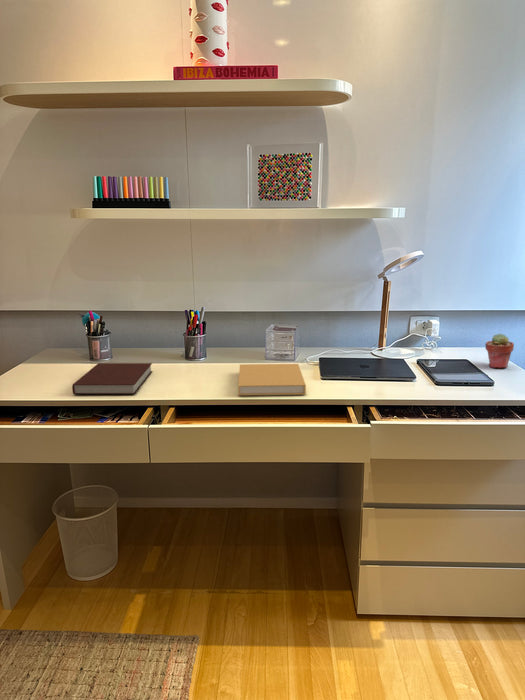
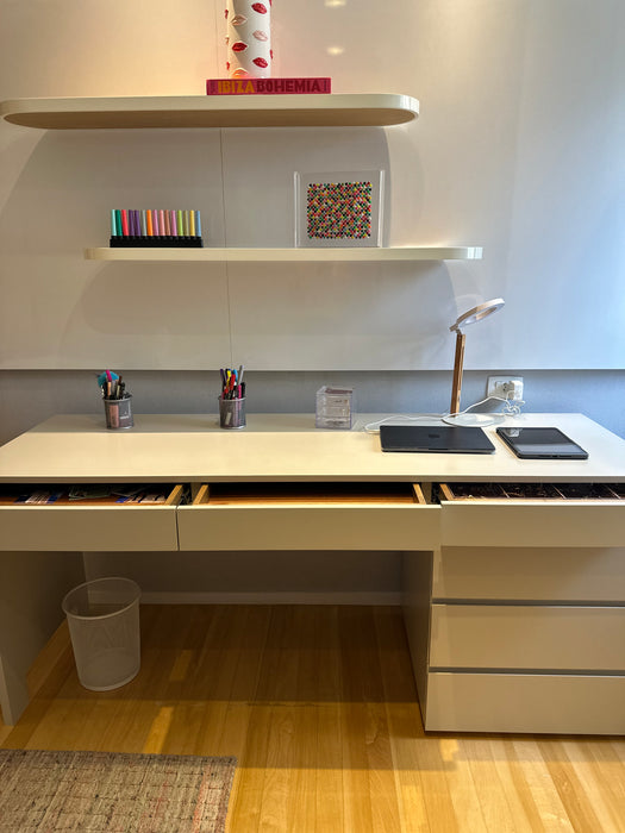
- book (270, 378)
- potted succulent (499, 349)
- notebook (115, 377)
